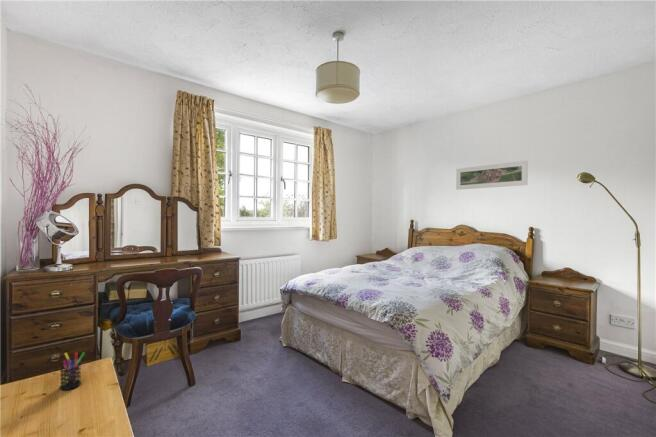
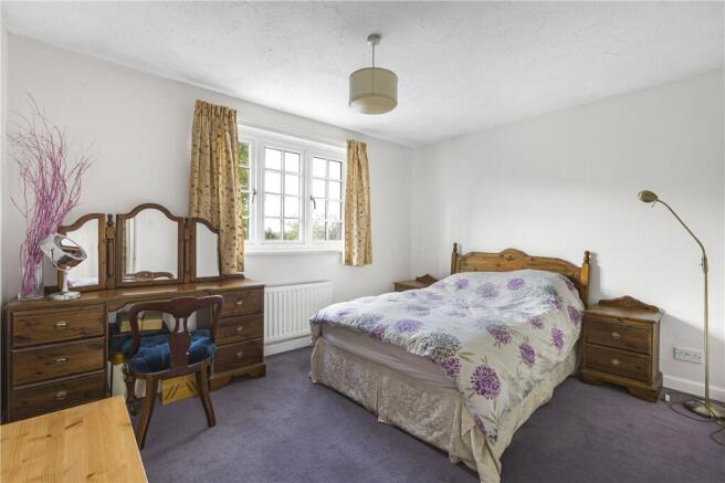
- pen holder (73, 367)
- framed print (489, 176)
